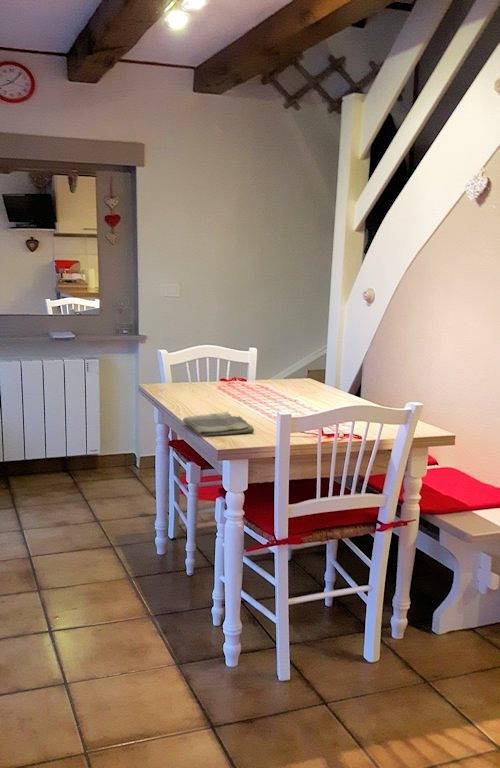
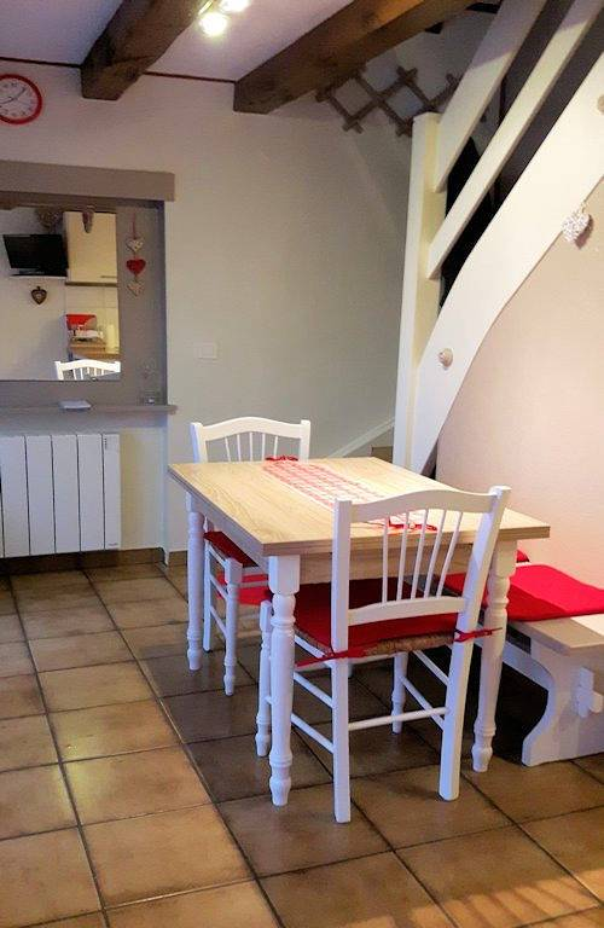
- dish towel (218, 423)
